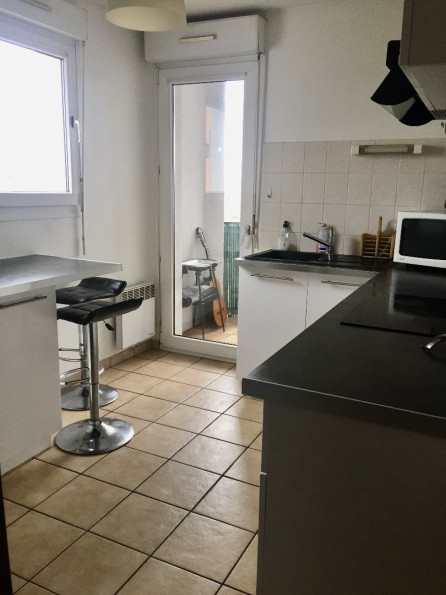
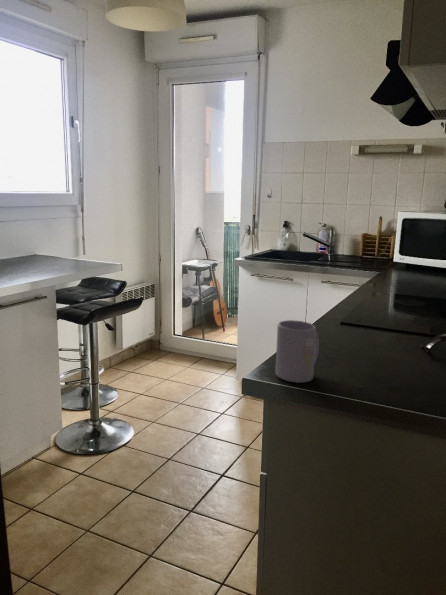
+ mug (299, 349)
